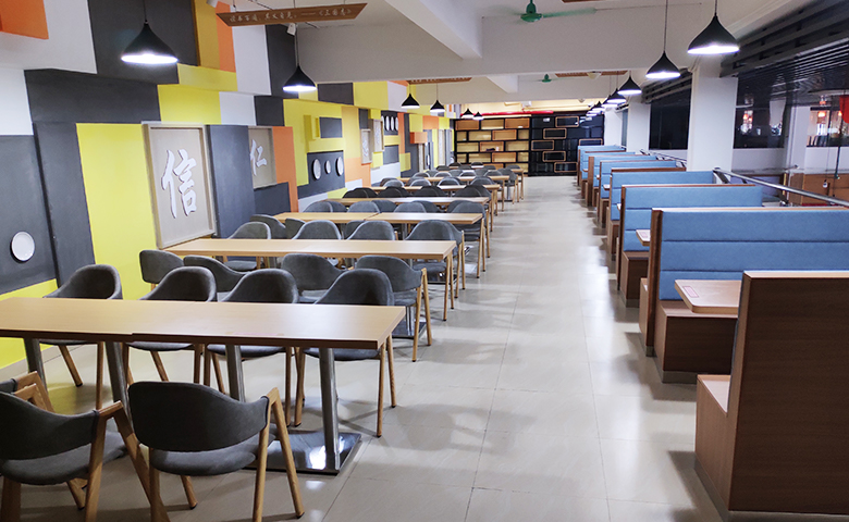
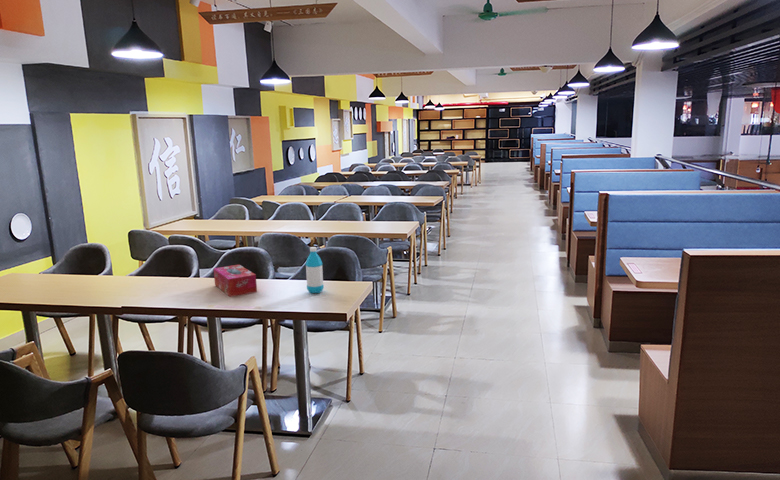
+ water bottle (314, 269)
+ tissue box (234, 279)
